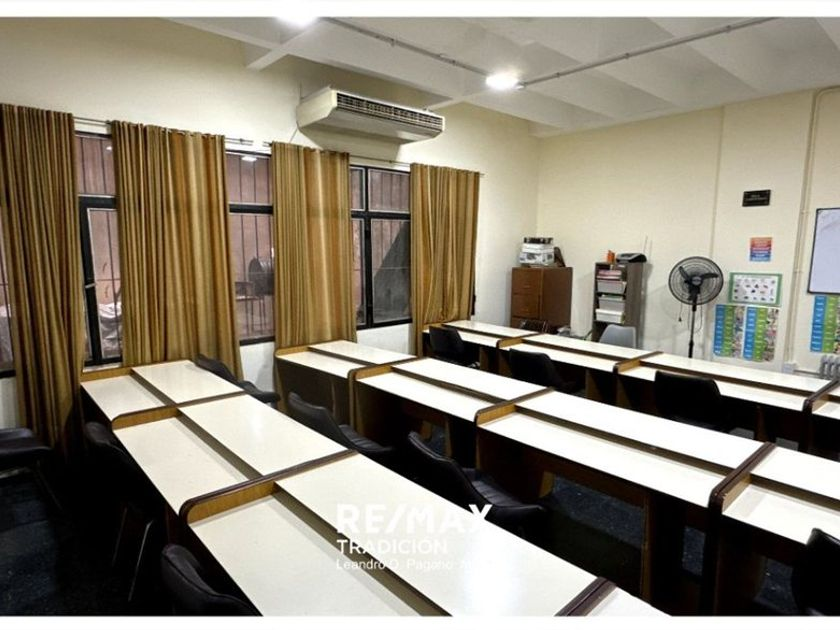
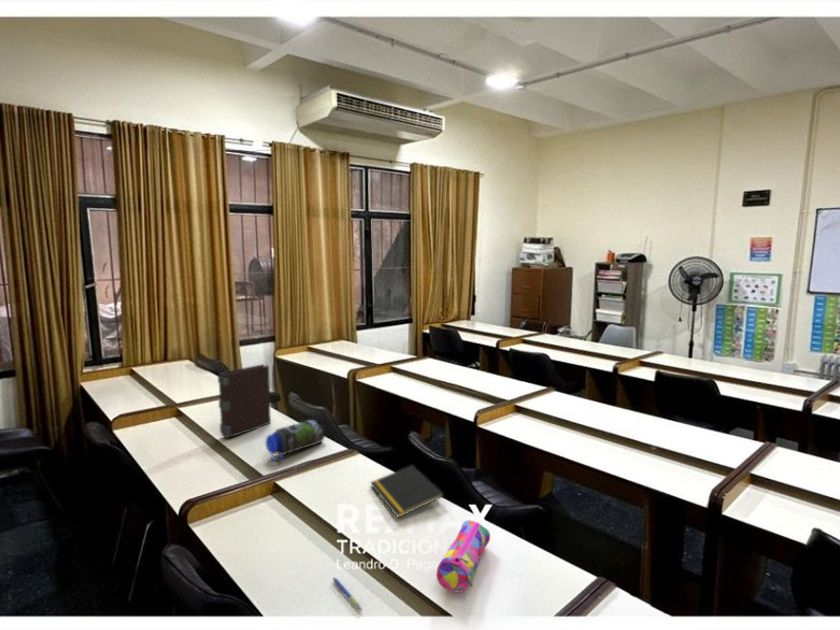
+ water bottle (294, 438)
+ pen (347, 593)
+ book (245, 399)
+ pencil case (464, 553)
+ notepad (405, 489)
